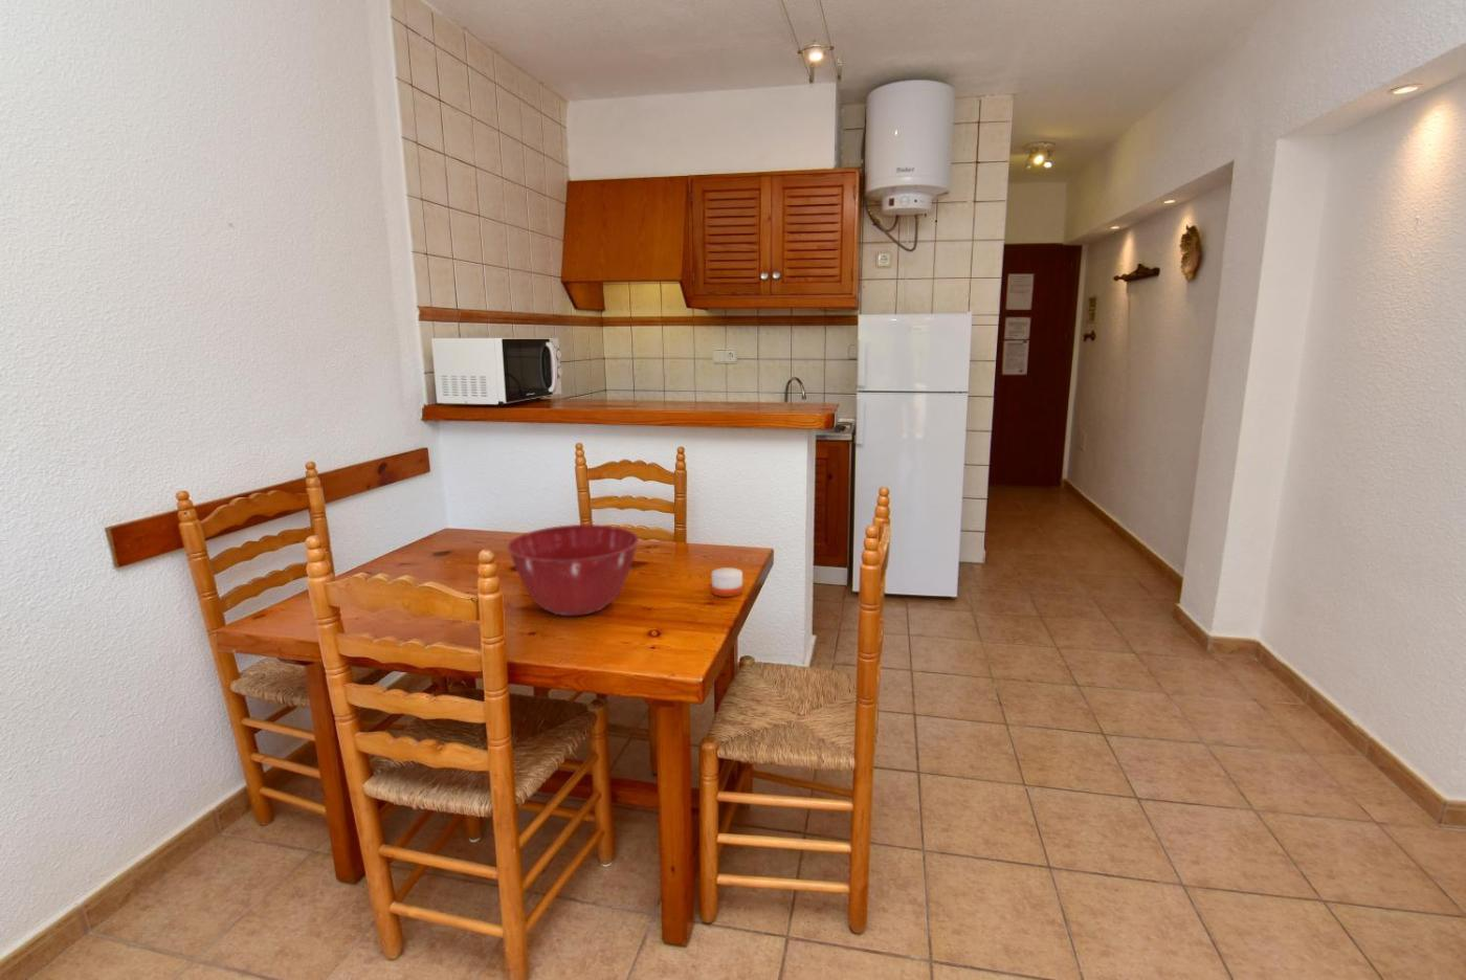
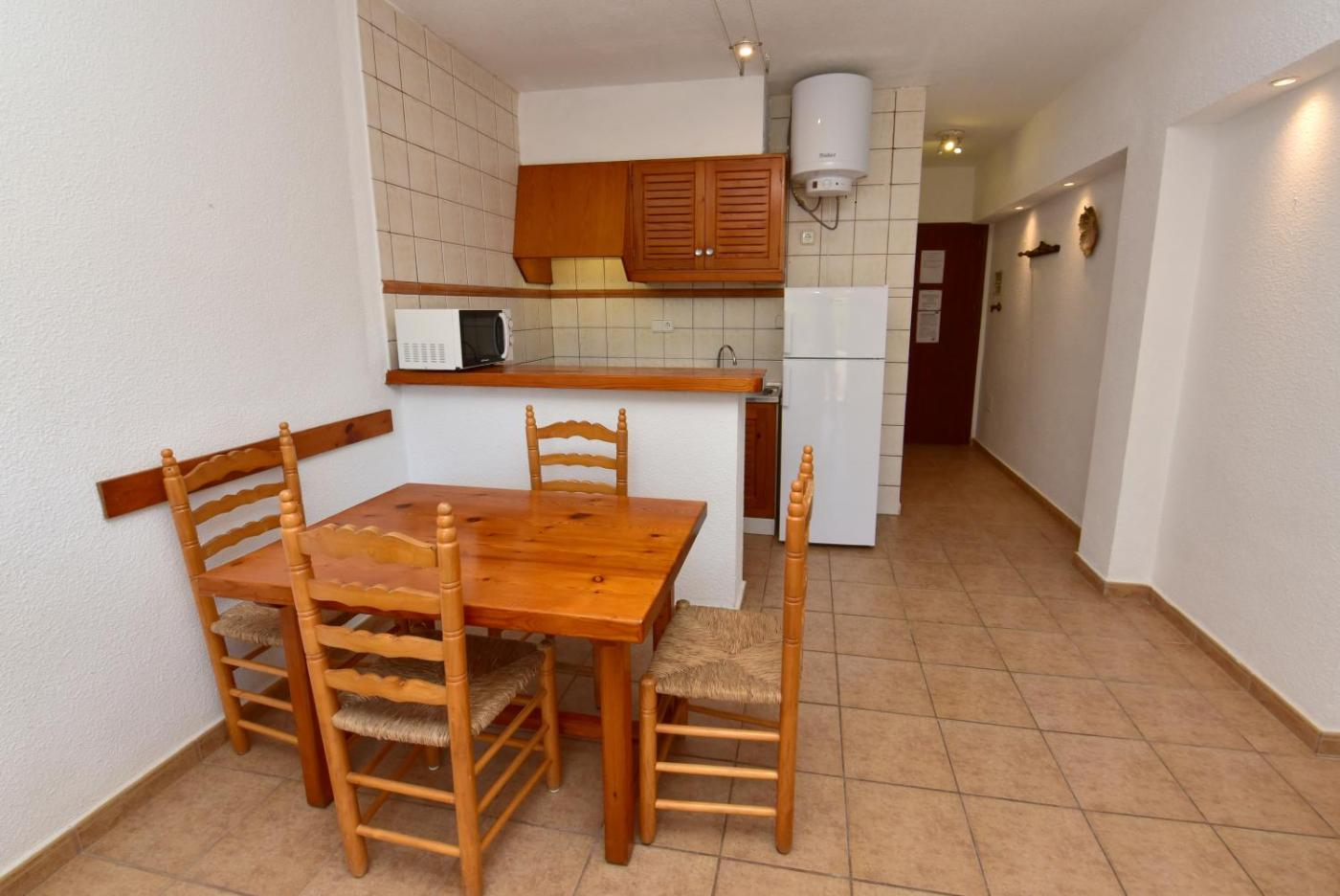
- mixing bowl (574, 573)
- candle (726, 571)
